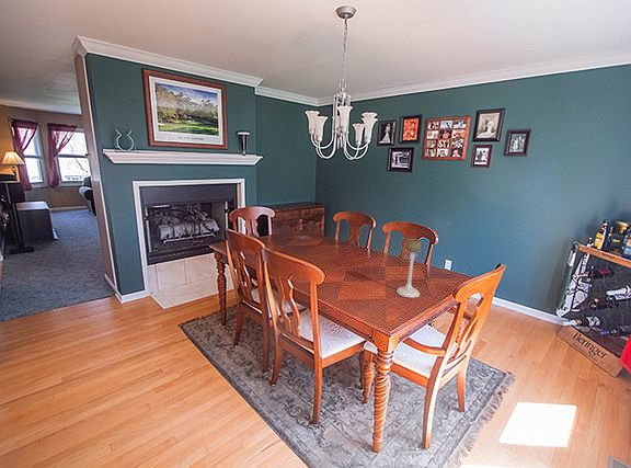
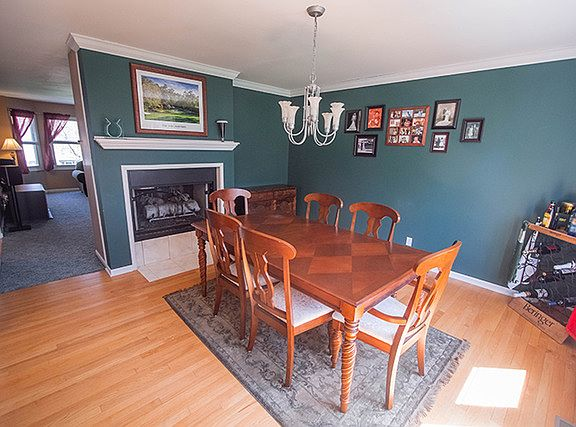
- candle holder (411, 266)
